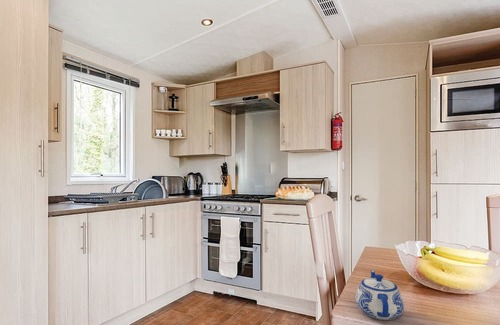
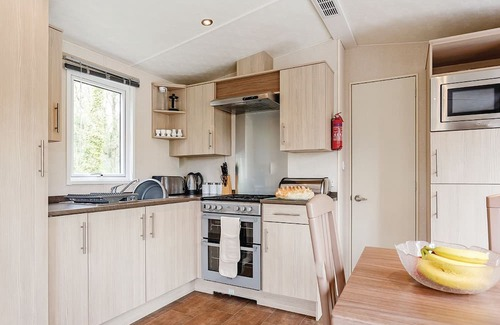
- teapot (378, 292)
